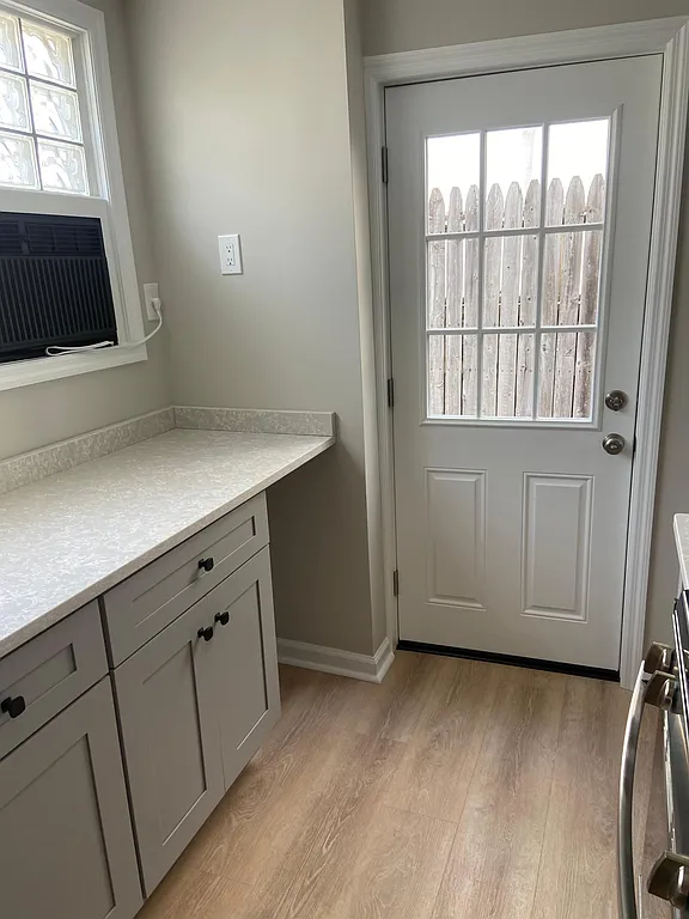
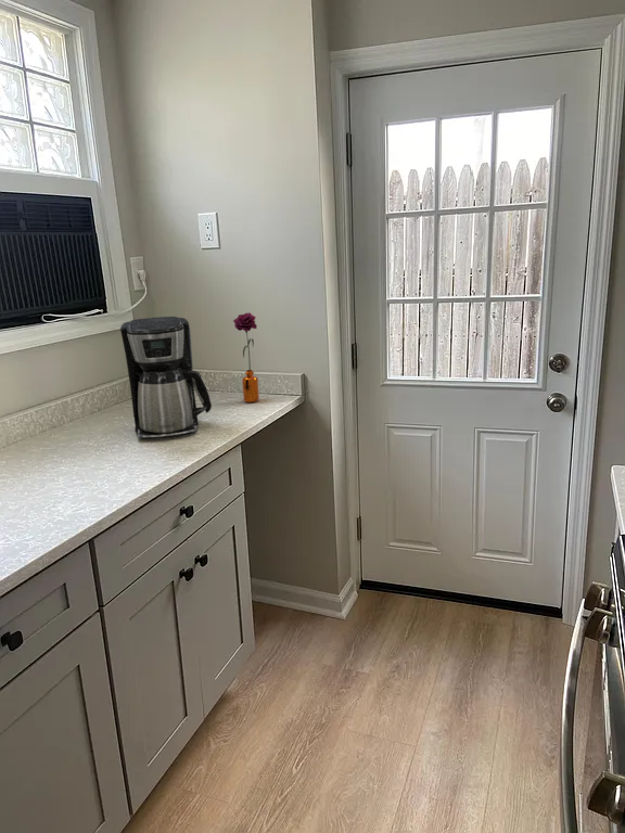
+ flower (248, 357)
+ coffee maker (169, 372)
